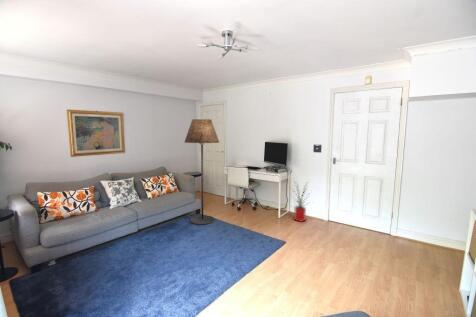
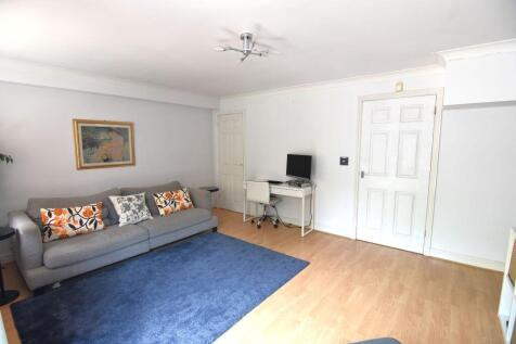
- house plant (300, 200)
- floor lamp (202, 170)
